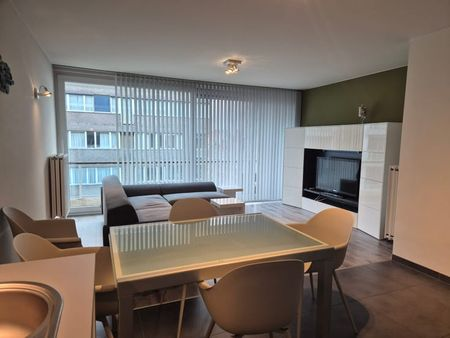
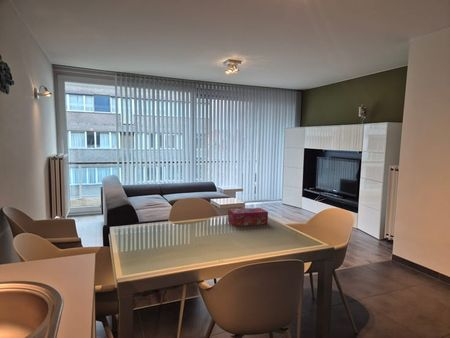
+ tissue box (247, 216)
